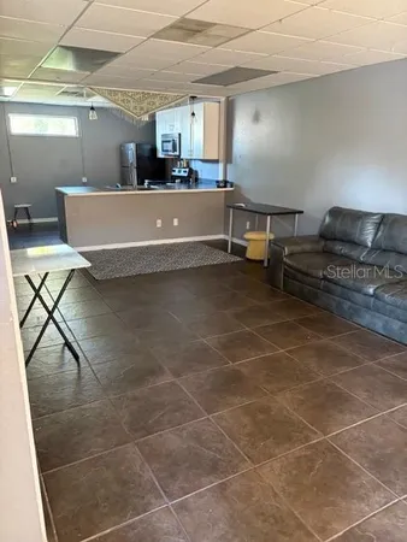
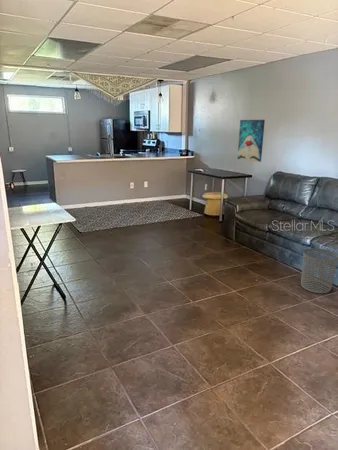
+ waste bin (318, 270)
+ wall art (250, 140)
